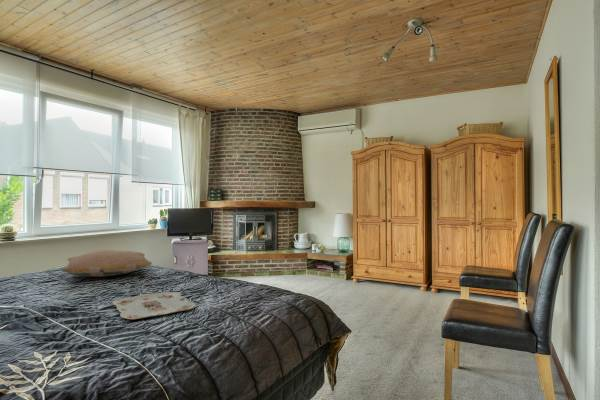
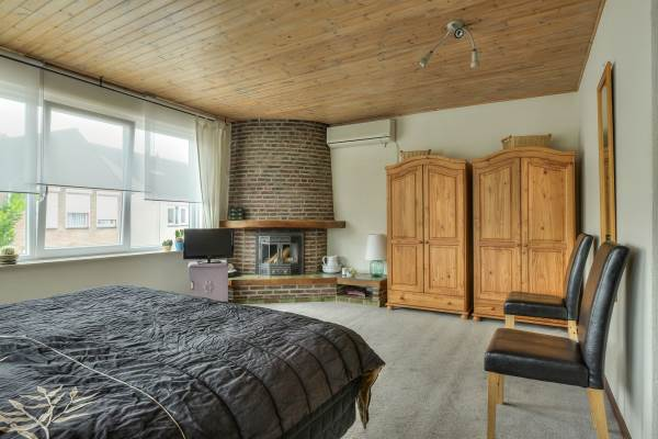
- pillow (108, 262)
- serving tray (153, 304)
